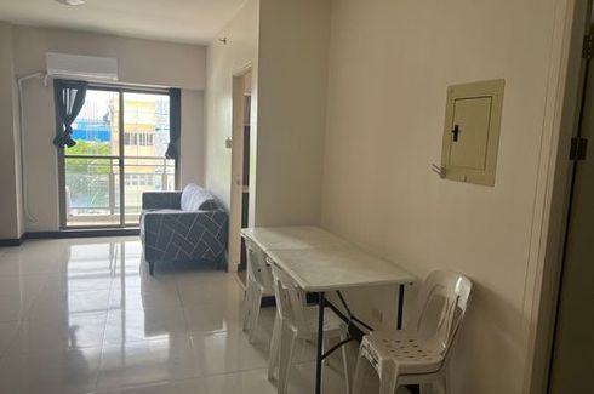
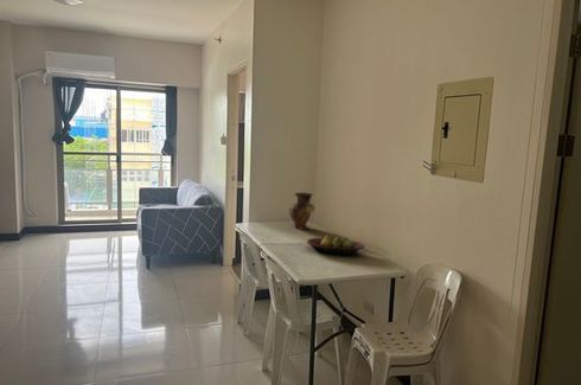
+ vase (302, 210)
+ fruit bowl (334, 243)
